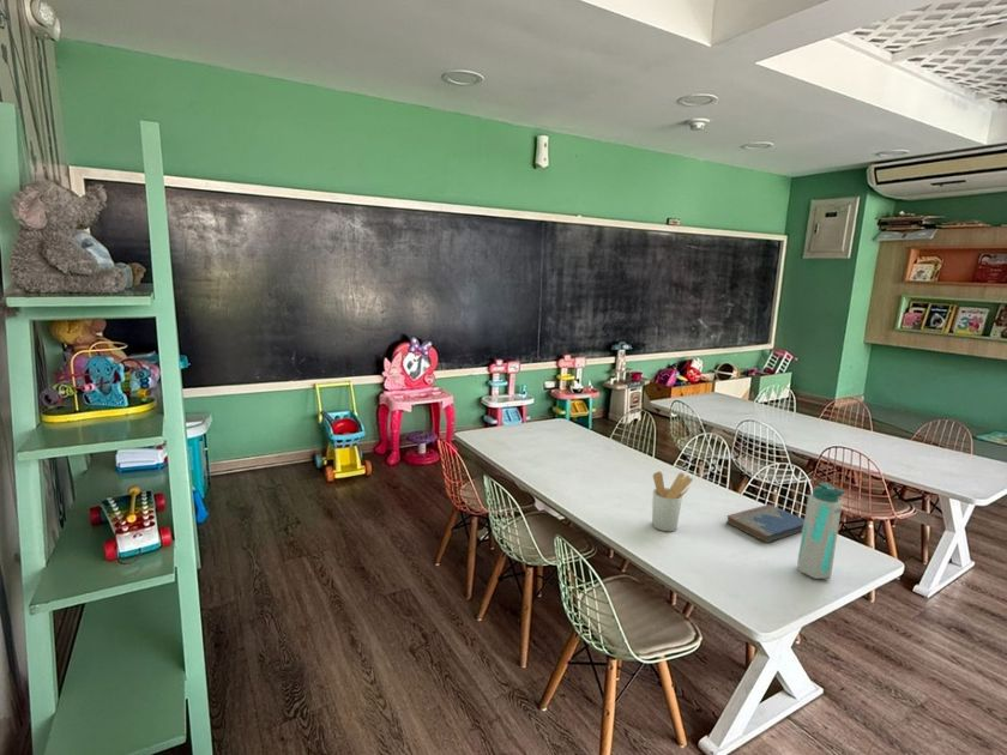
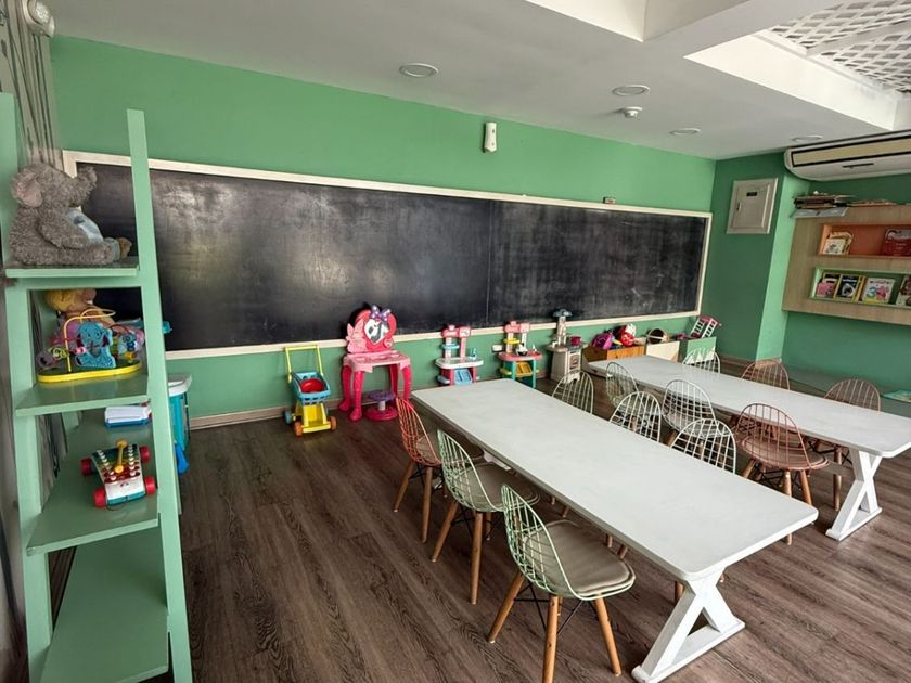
- utensil holder (671, 500)
- water bottle (821, 530)
- hardcover book (767, 521)
